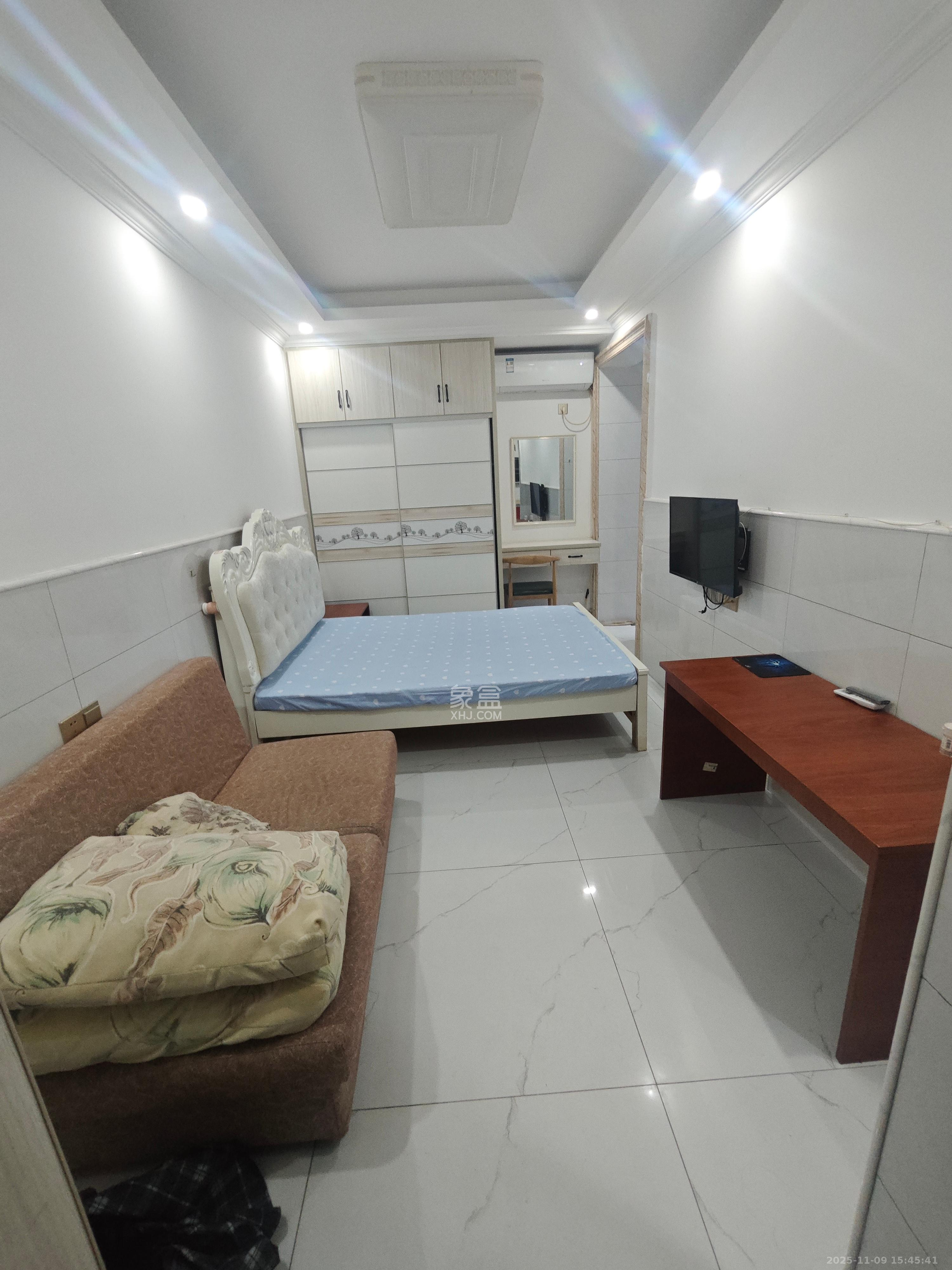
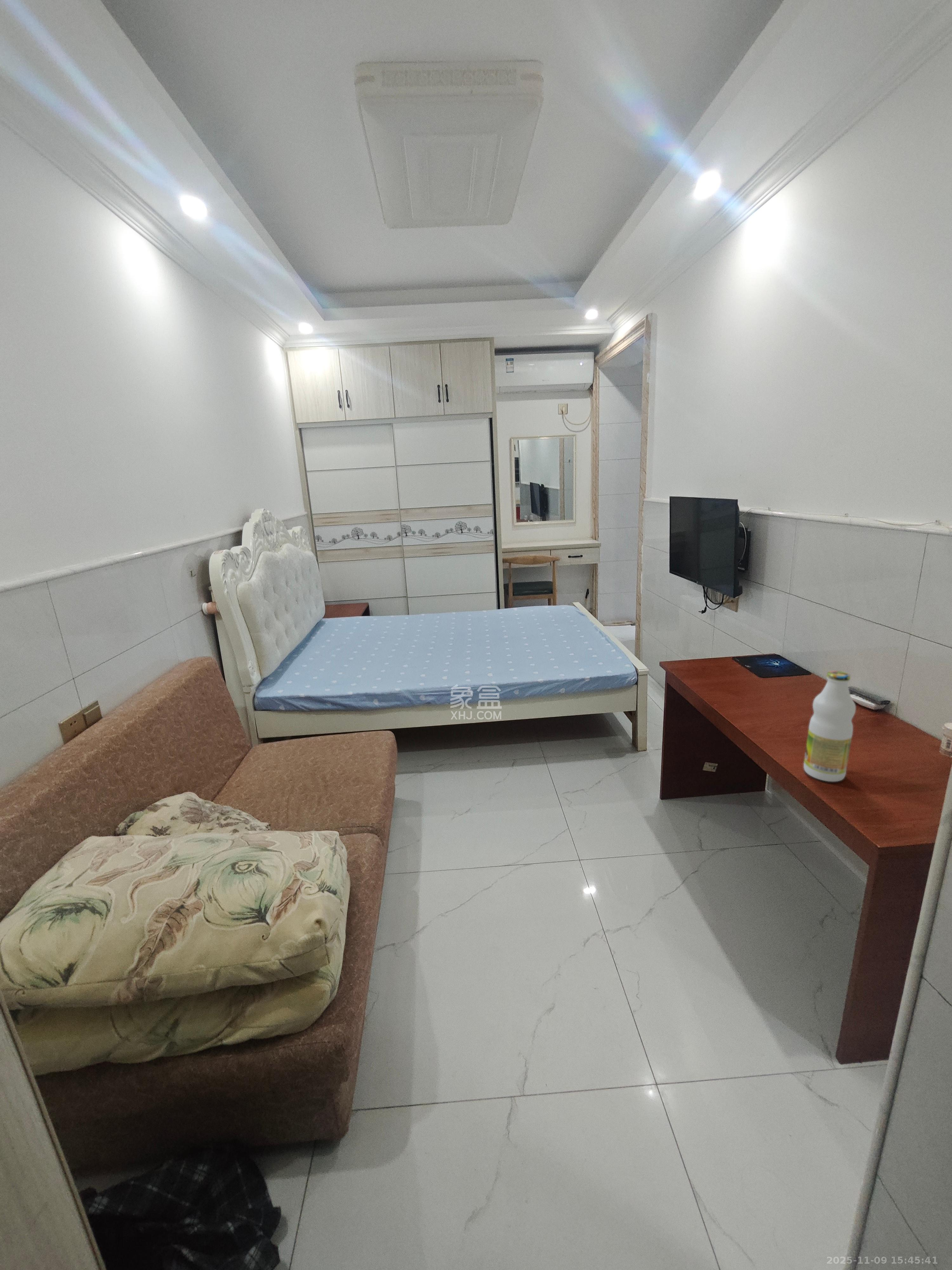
+ bottle (831, 725)
